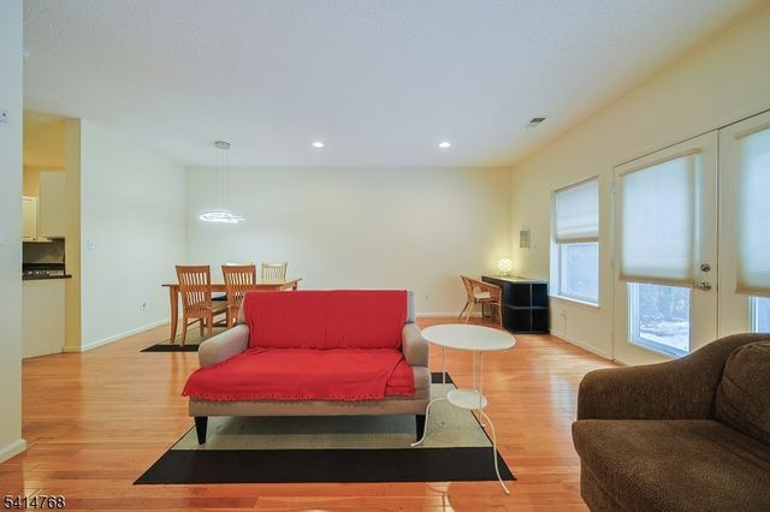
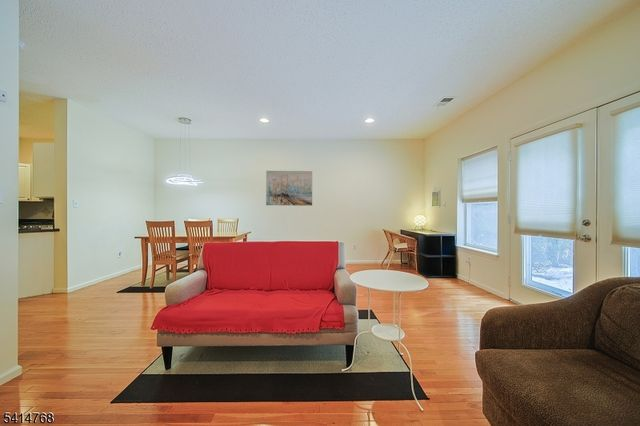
+ wall art (289, 188)
